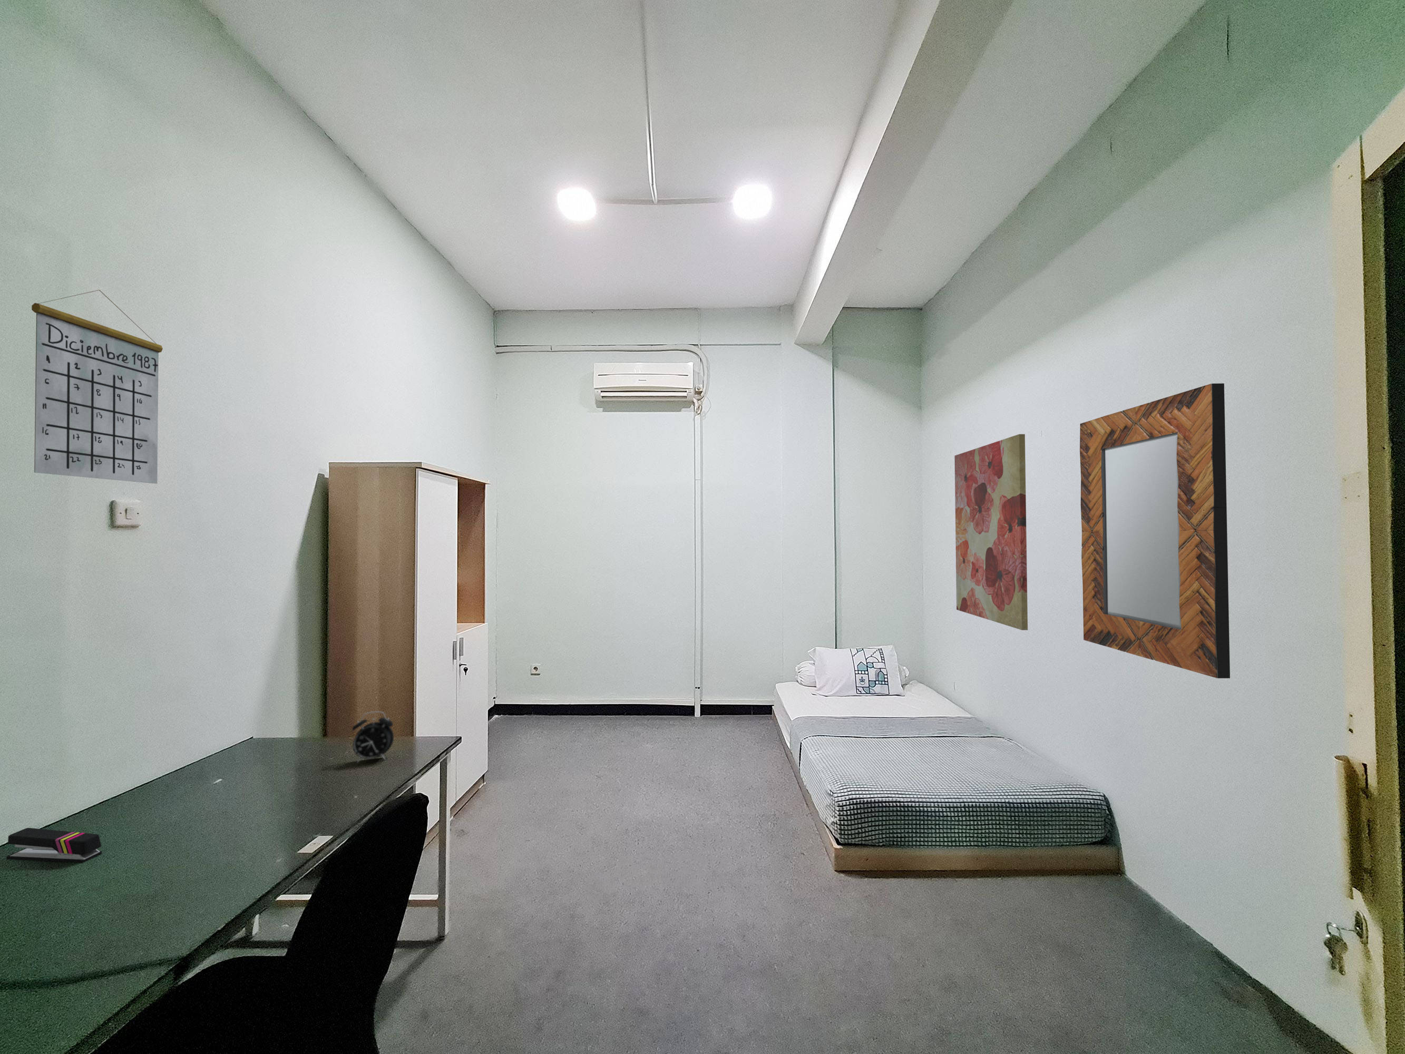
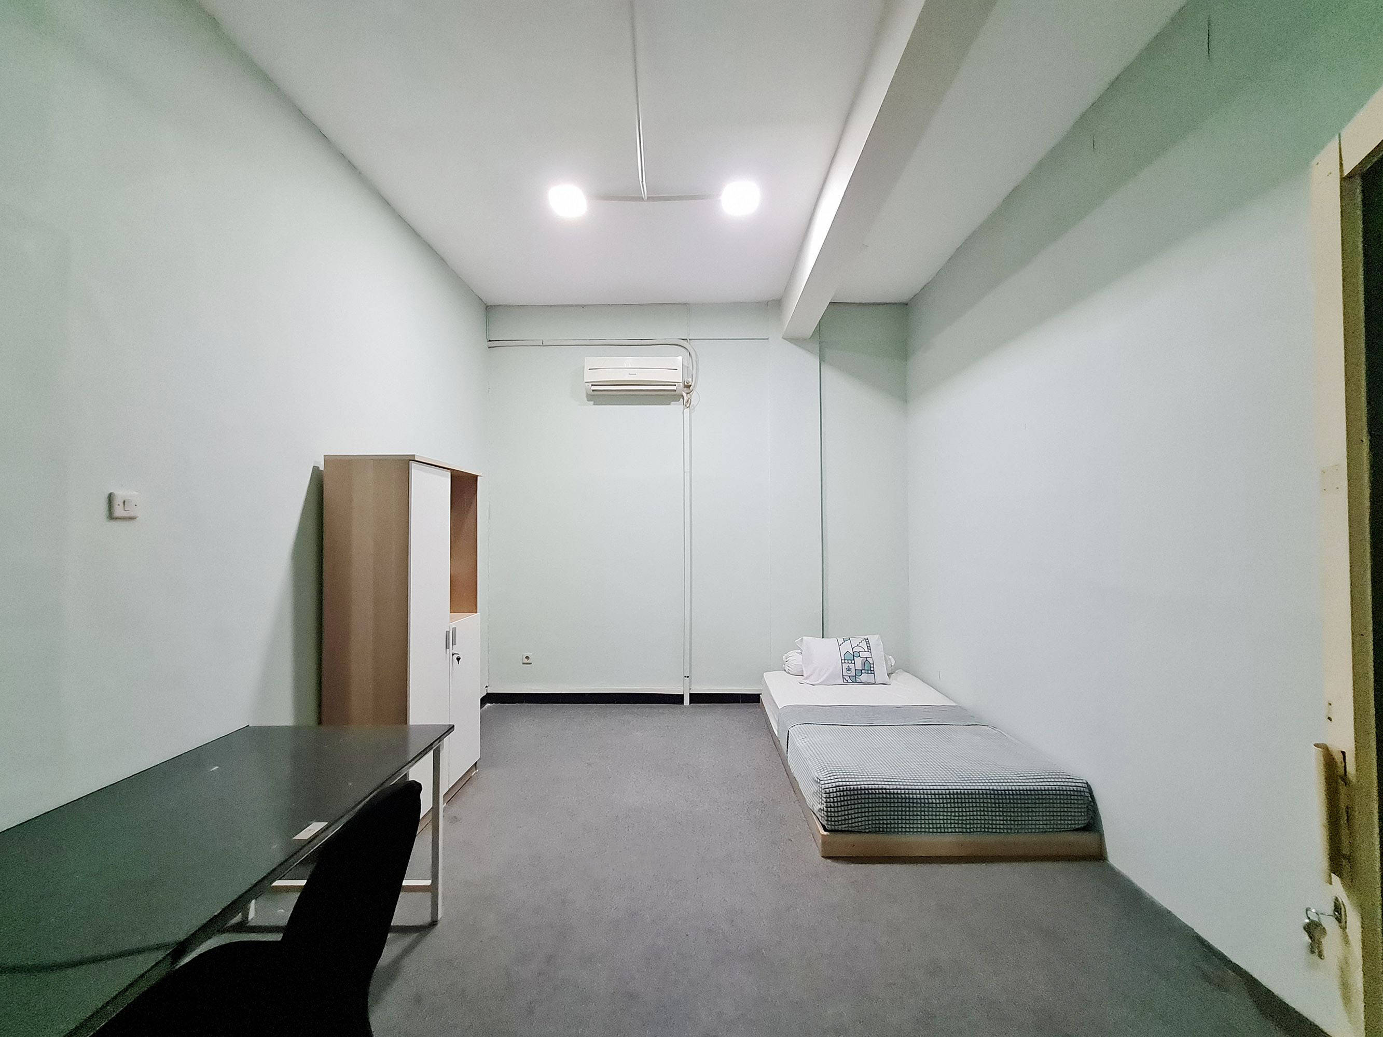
- alarm clock (372, 736)
- calendar (103, 384)
- stapler (54, 845)
- wall art (986, 531)
- home mirror (1143, 530)
